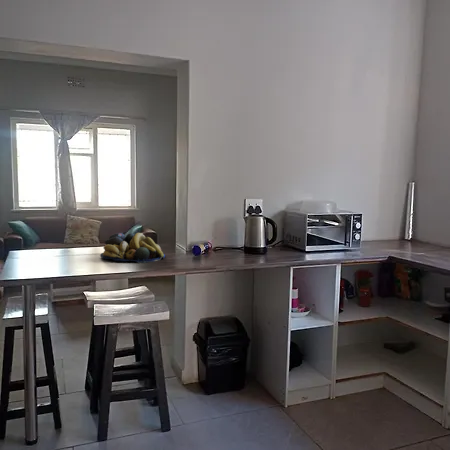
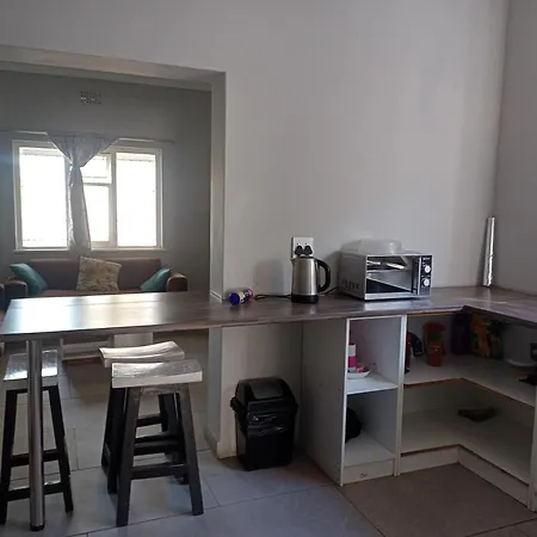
- fruit bowl (133, 245)
